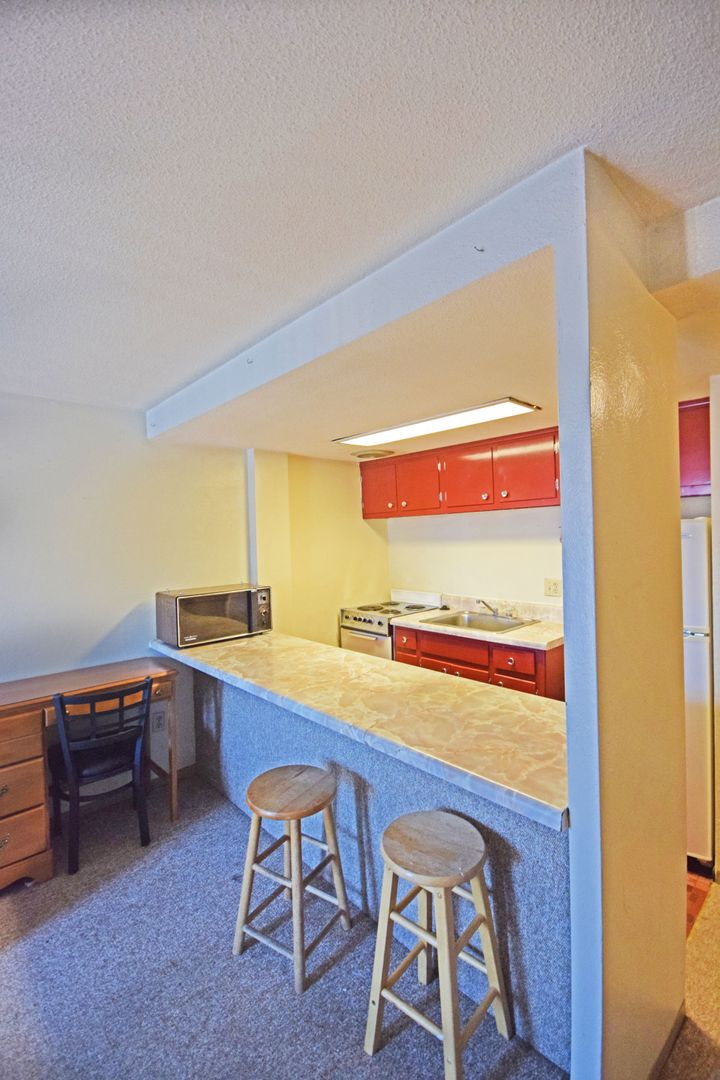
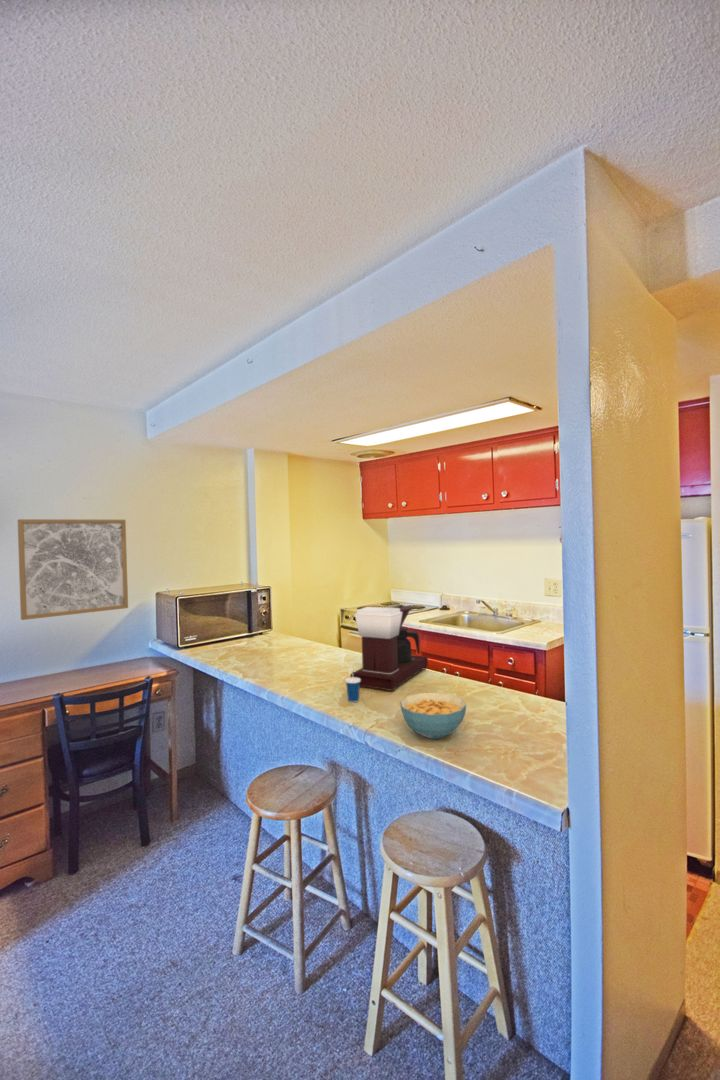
+ coffee maker (390, 641)
+ wall art (76, 566)
+ cup (353, 684)
+ cereal bowl (433, 719)
